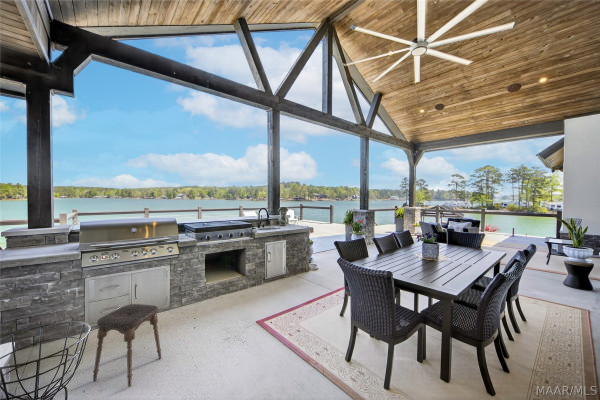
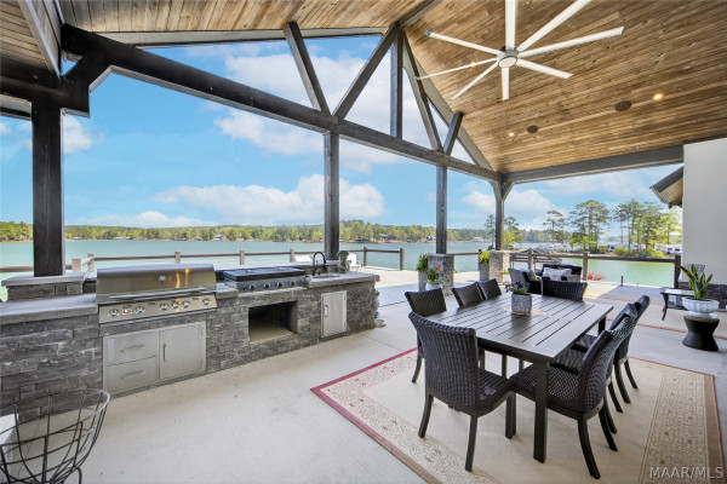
- stool (129, 341)
